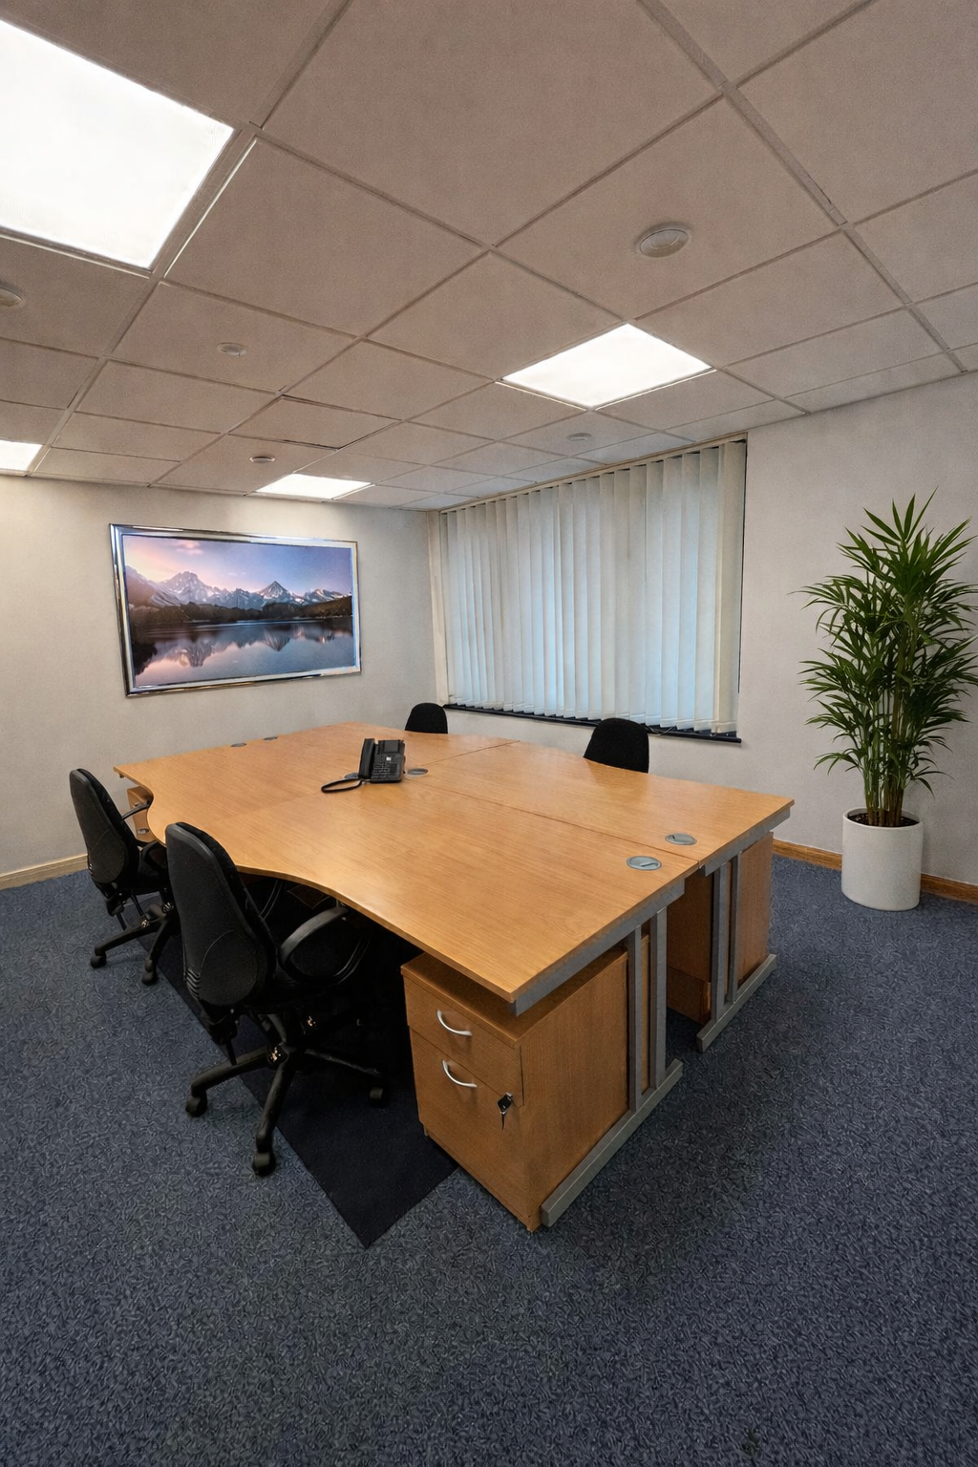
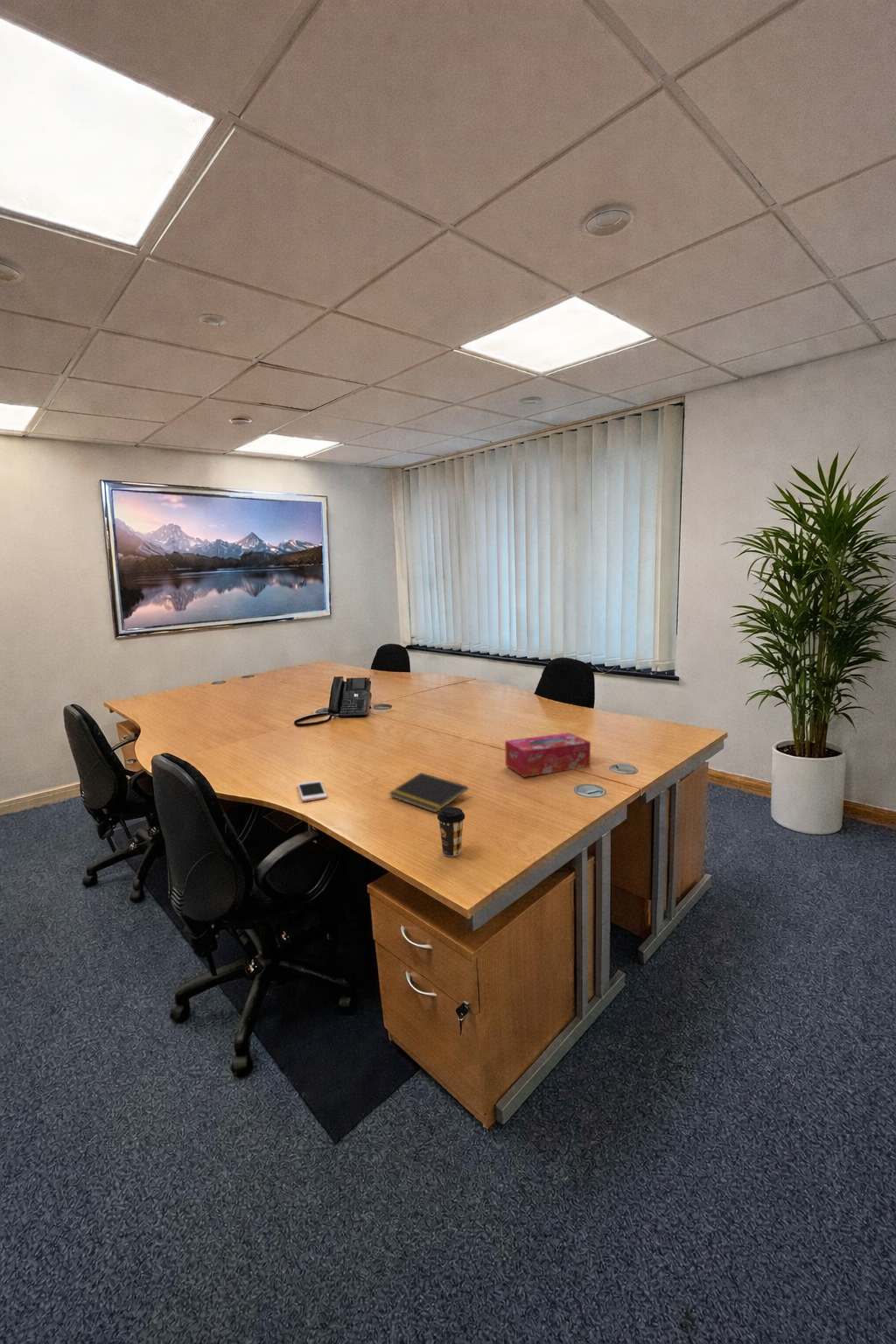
+ coffee cup (451, 831)
+ cell phone (312, 790)
+ tissue box (547, 753)
+ notepad (428, 791)
